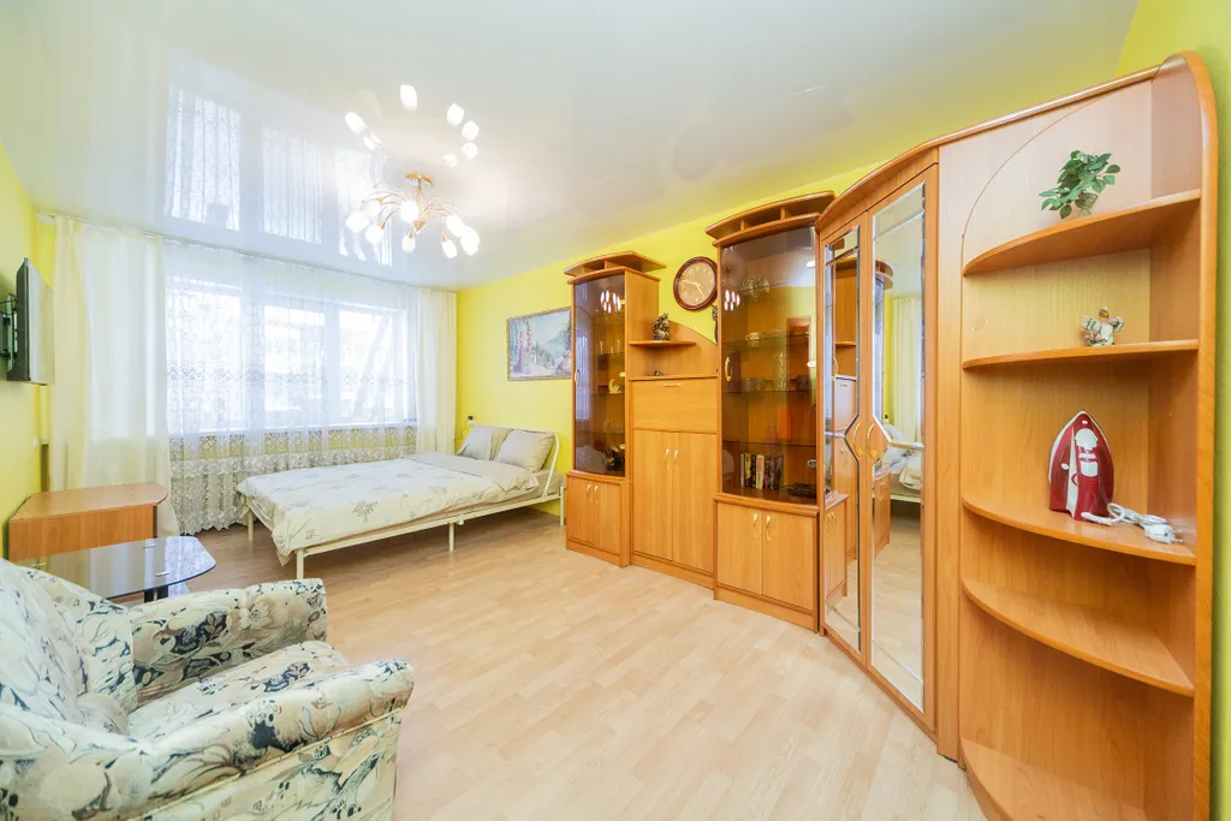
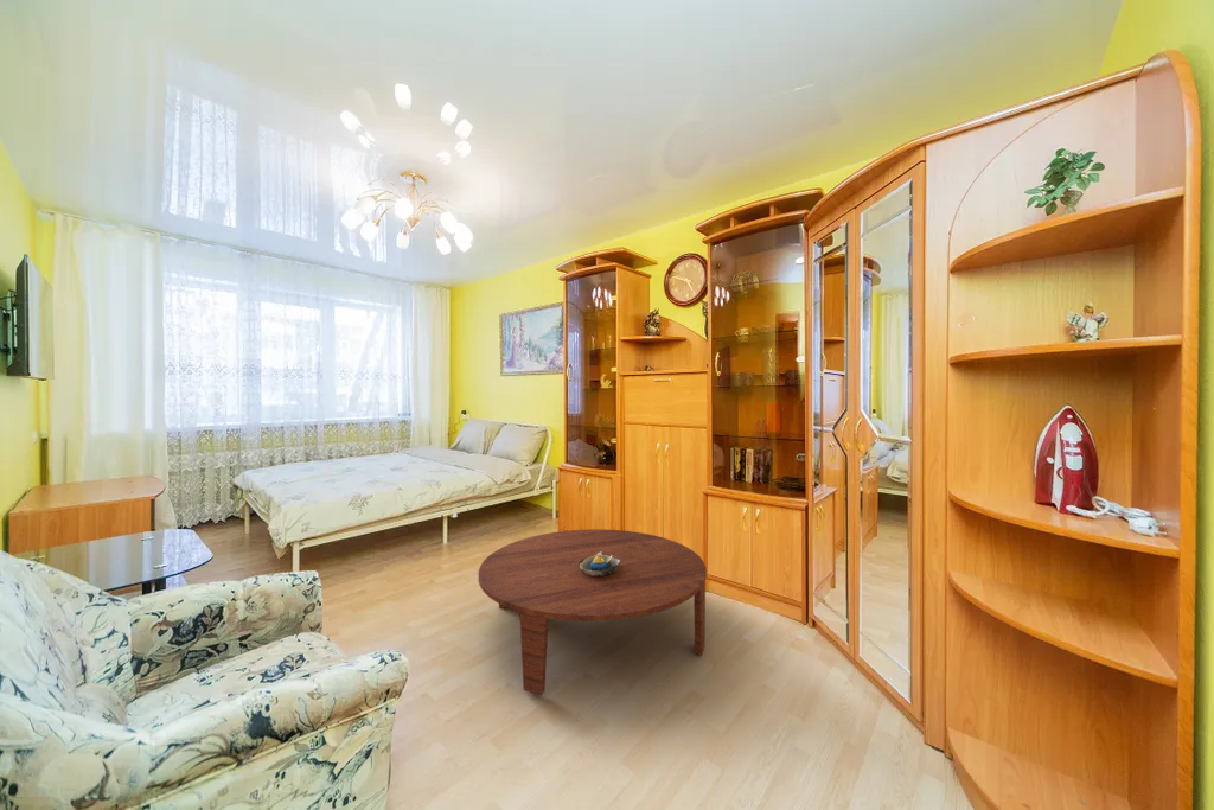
+ decorative bowl (600, 559)
+ coffee table (593, 593)
